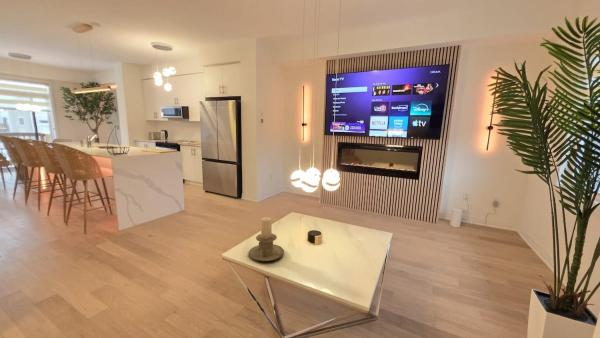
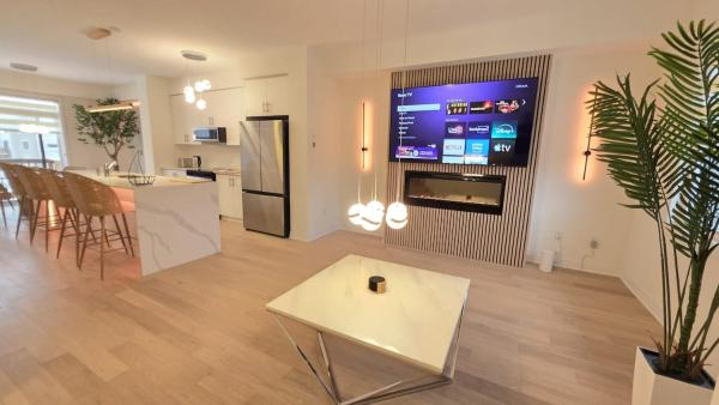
- candle holder (266, 236)
